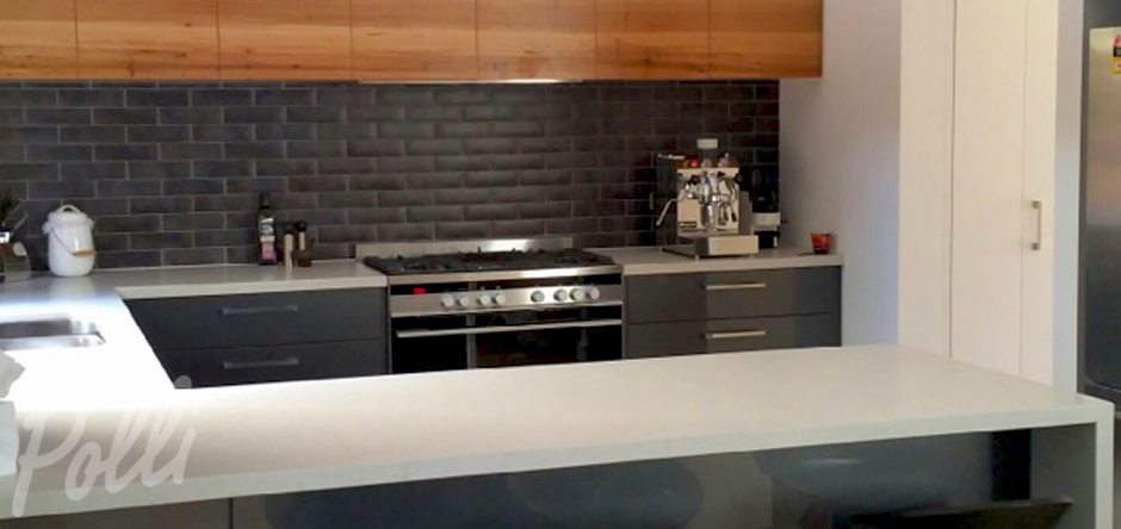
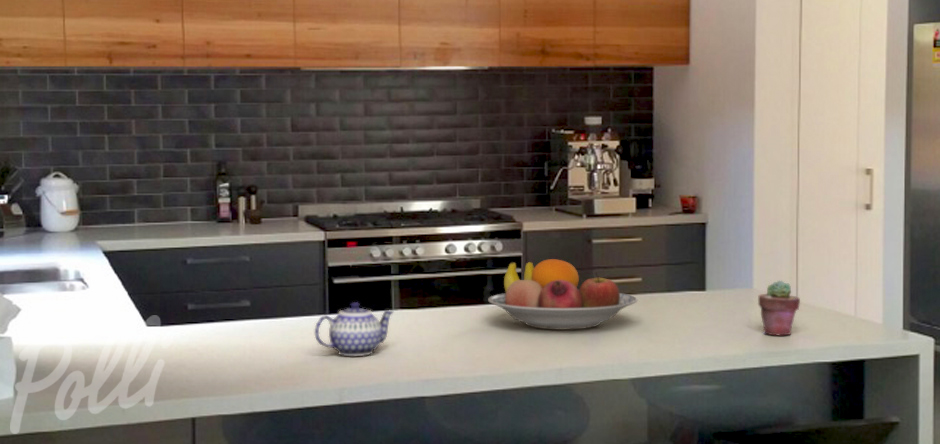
+ potted succulent (778, 307)
+ fruit bowl (562, 292)
+ teapot (355, 327)
